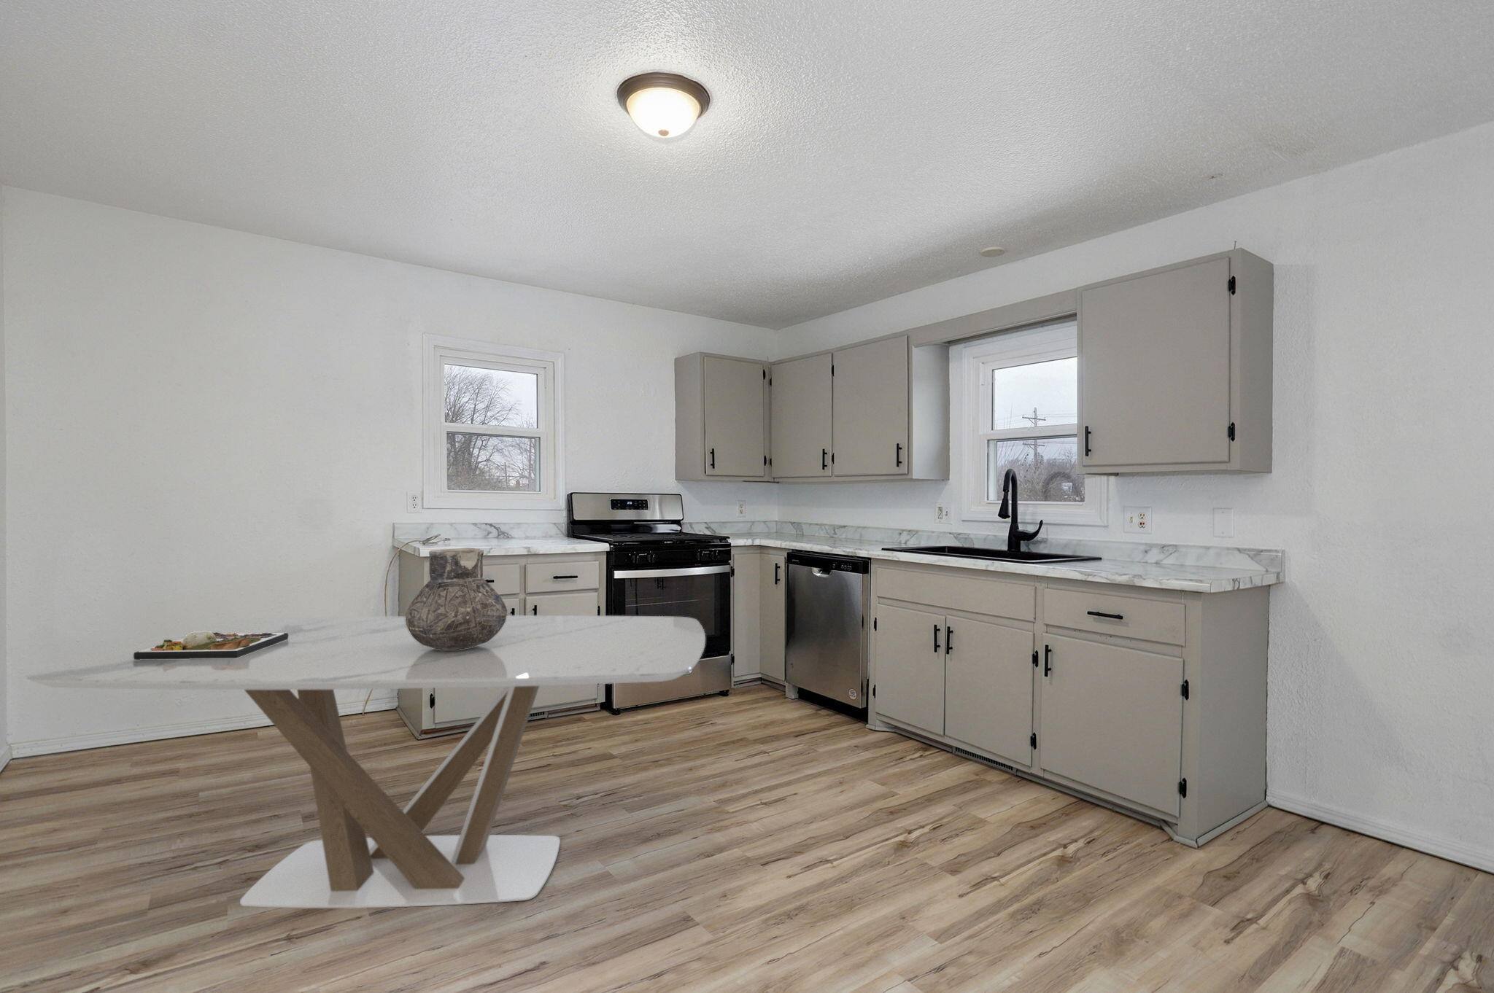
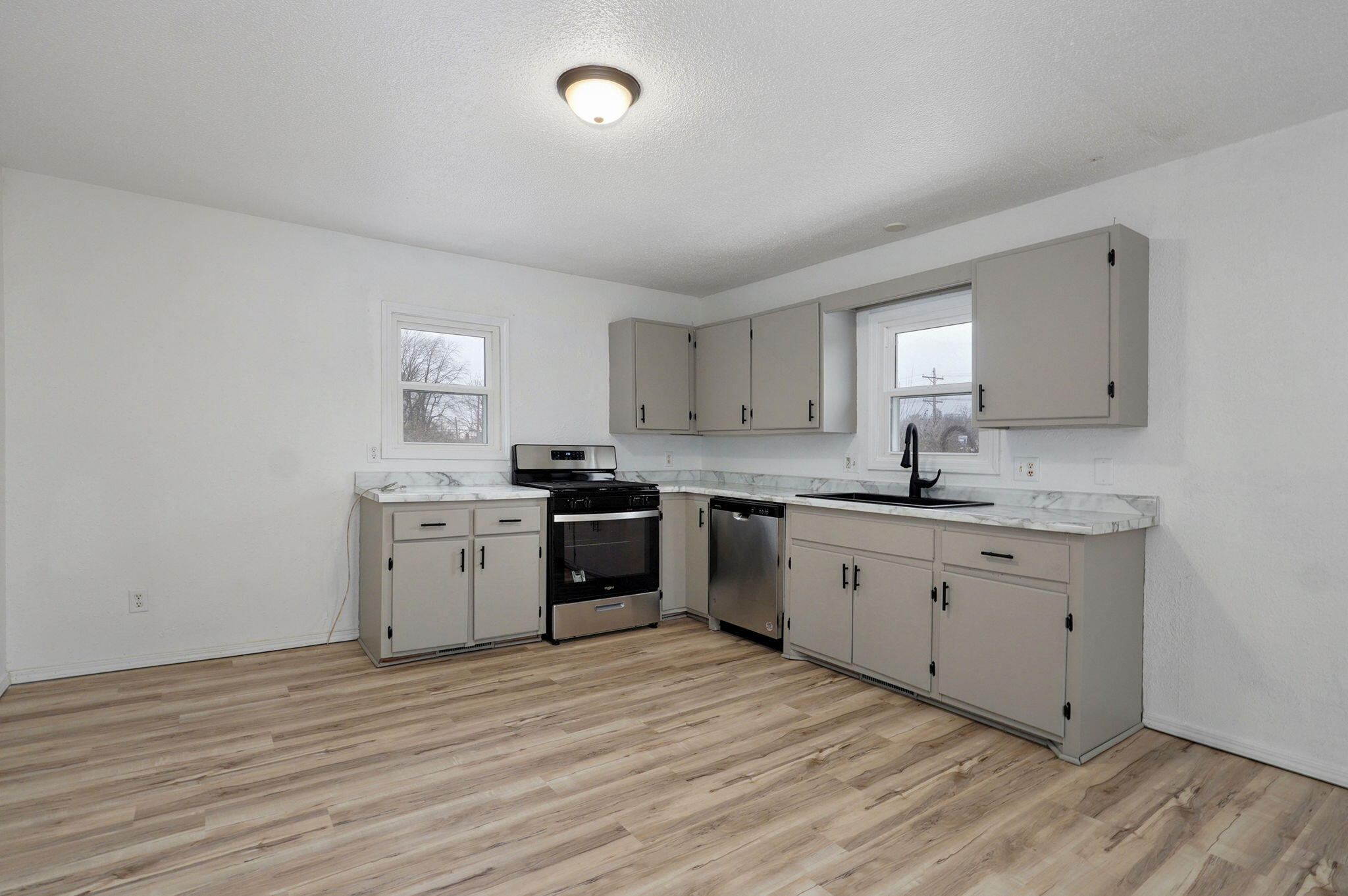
- vase (457, 597)
- dinner plate (216, 639)
- dining table (438, 768)
